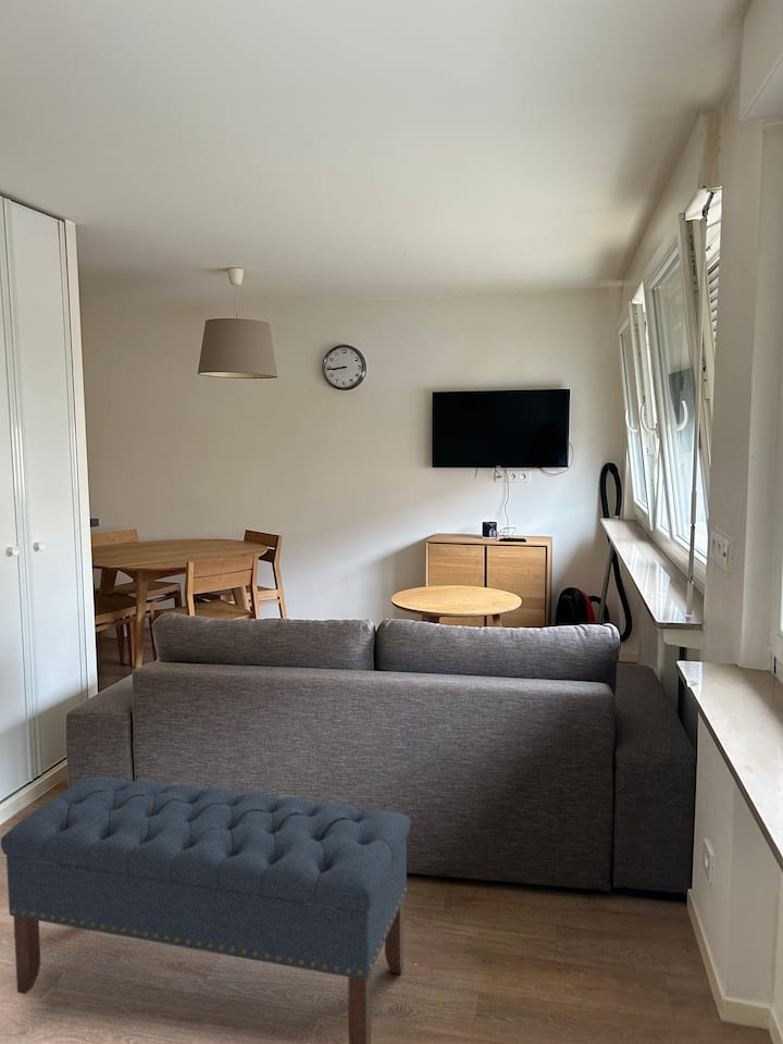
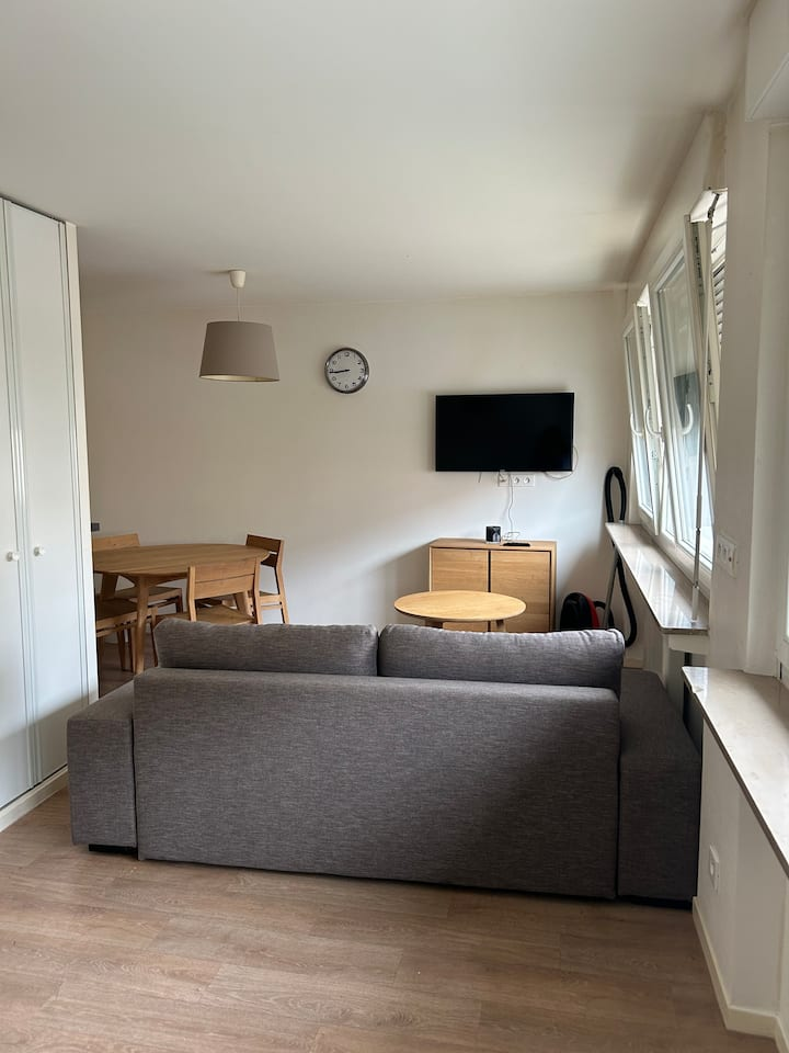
- bench (212, 897)
